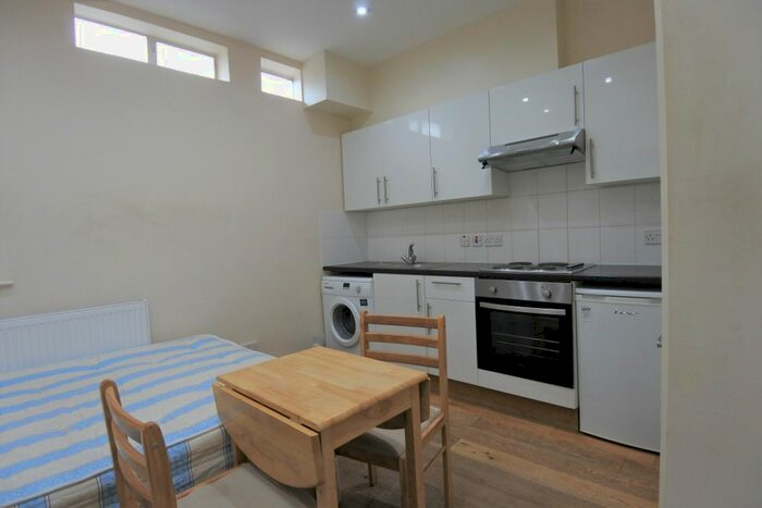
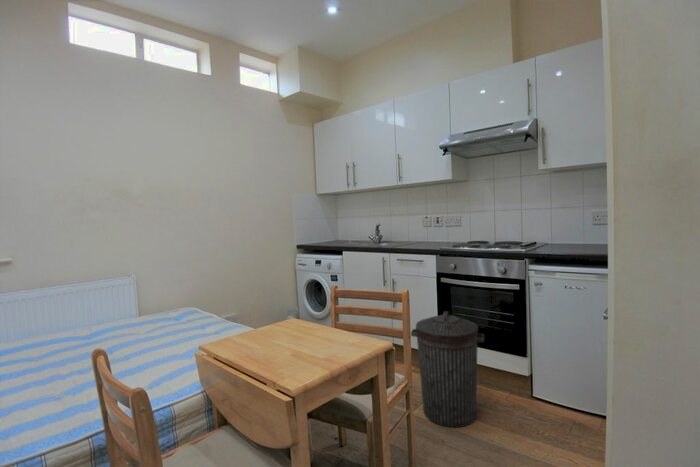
+ trash can (447, 362)
